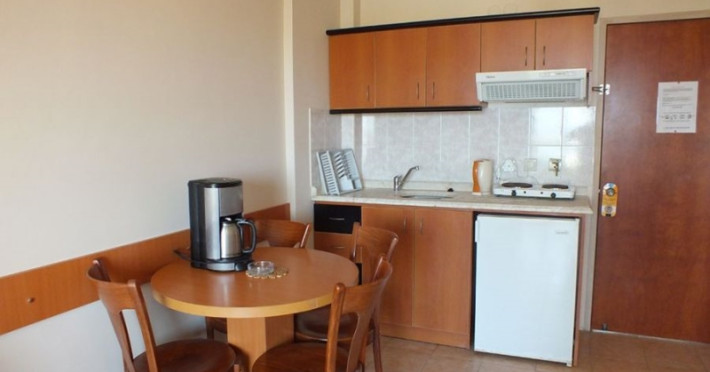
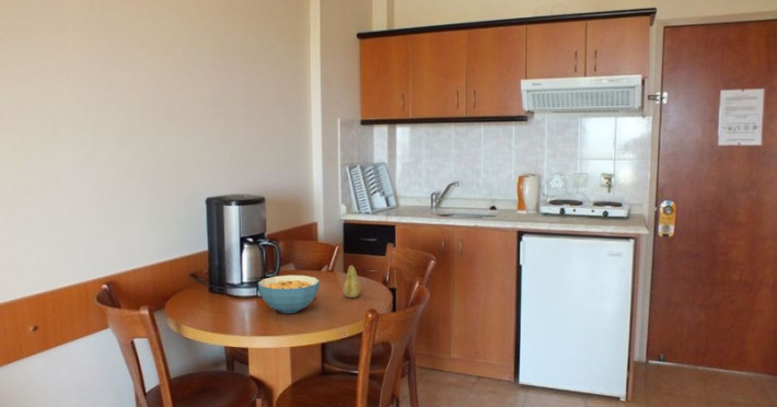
+ cereal bowl (289, 295)
+ fruit (351, 280)
